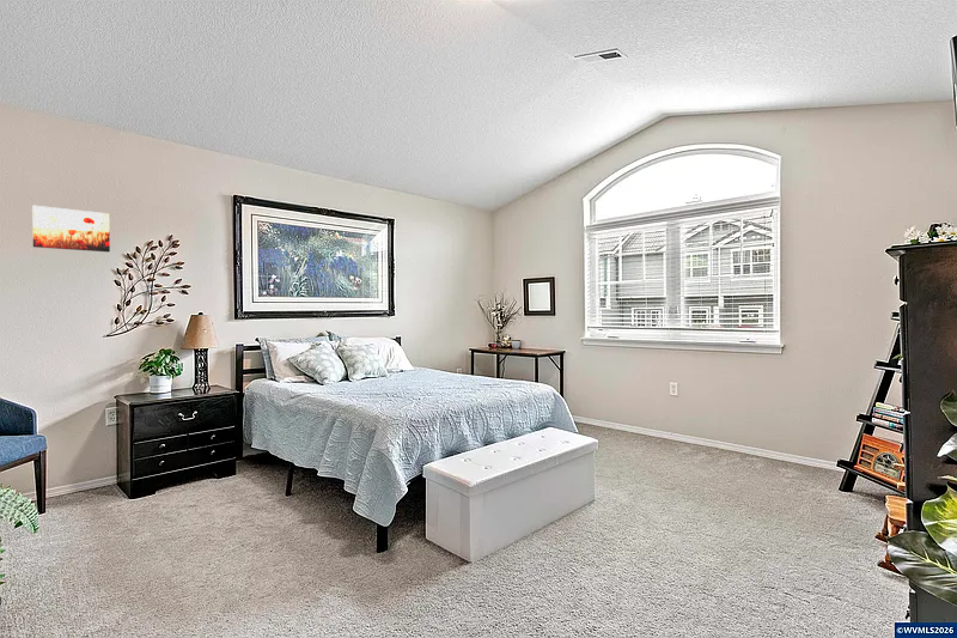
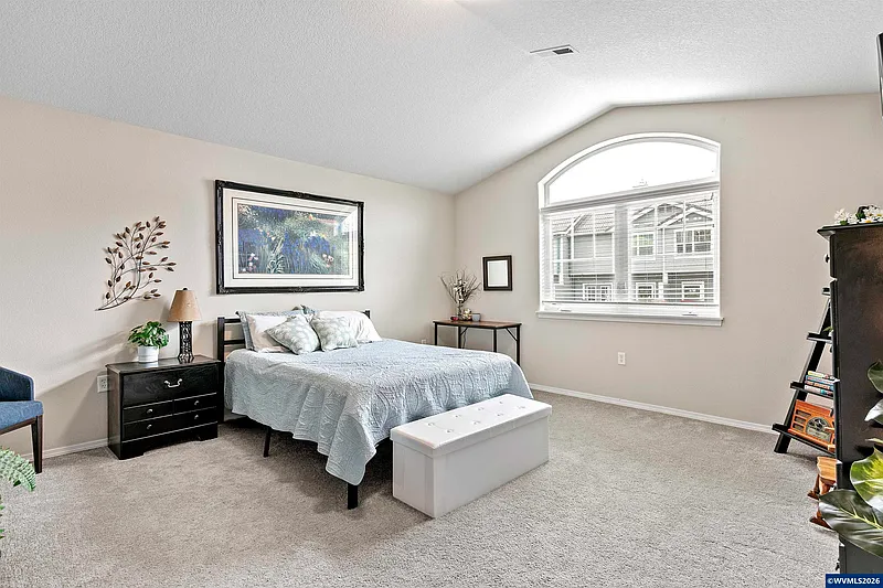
- wall art (72, 229)
